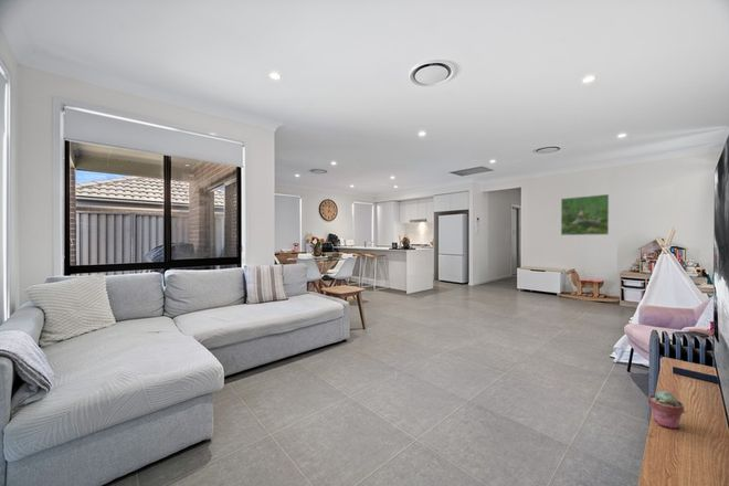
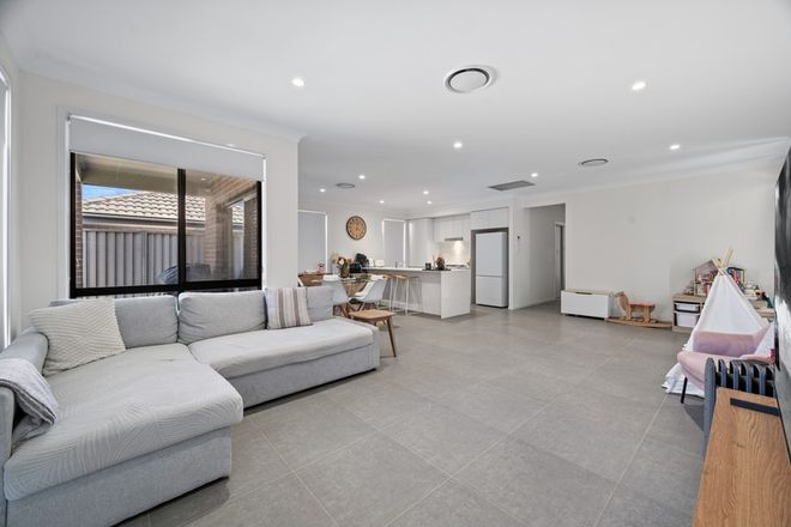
- potted succulent (665, 406)
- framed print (583, 215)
